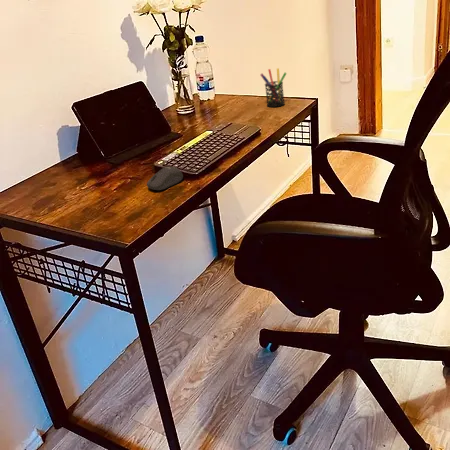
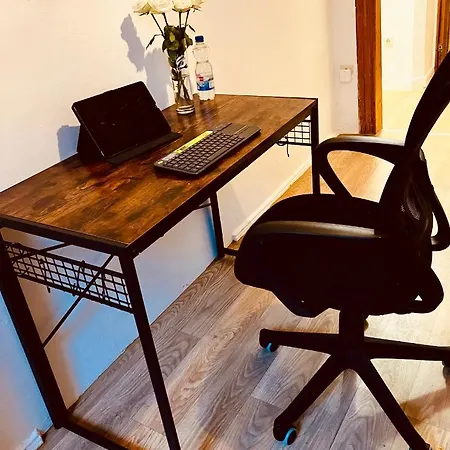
- computer mouse (164, 176)
- pen holder (275, 86)
